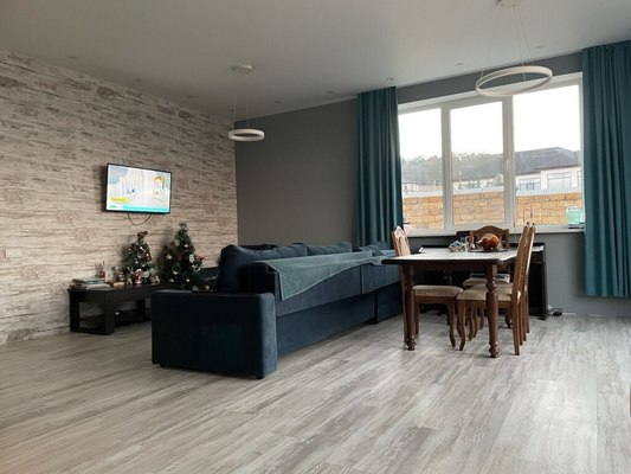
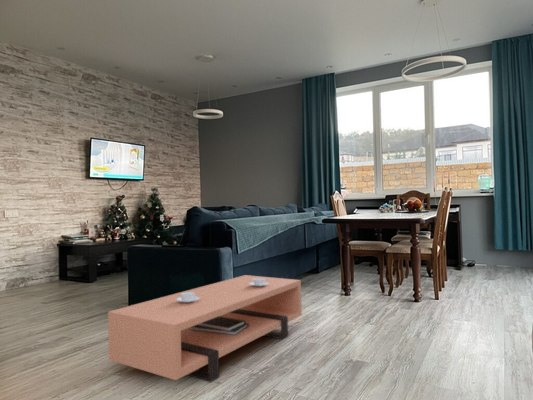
+ coffee table (219, 317)
